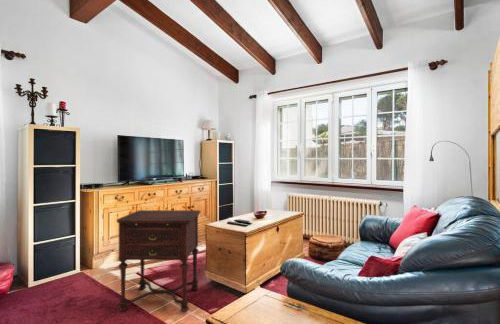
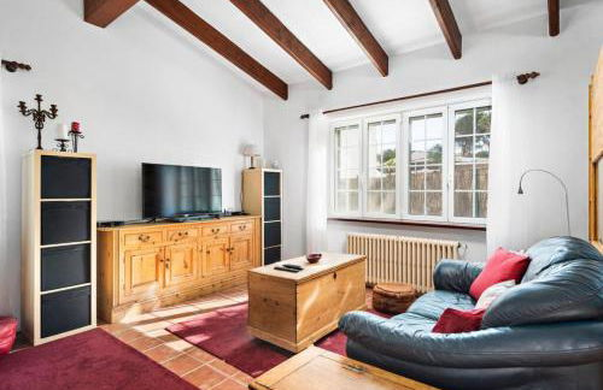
- side table (161, 256)
